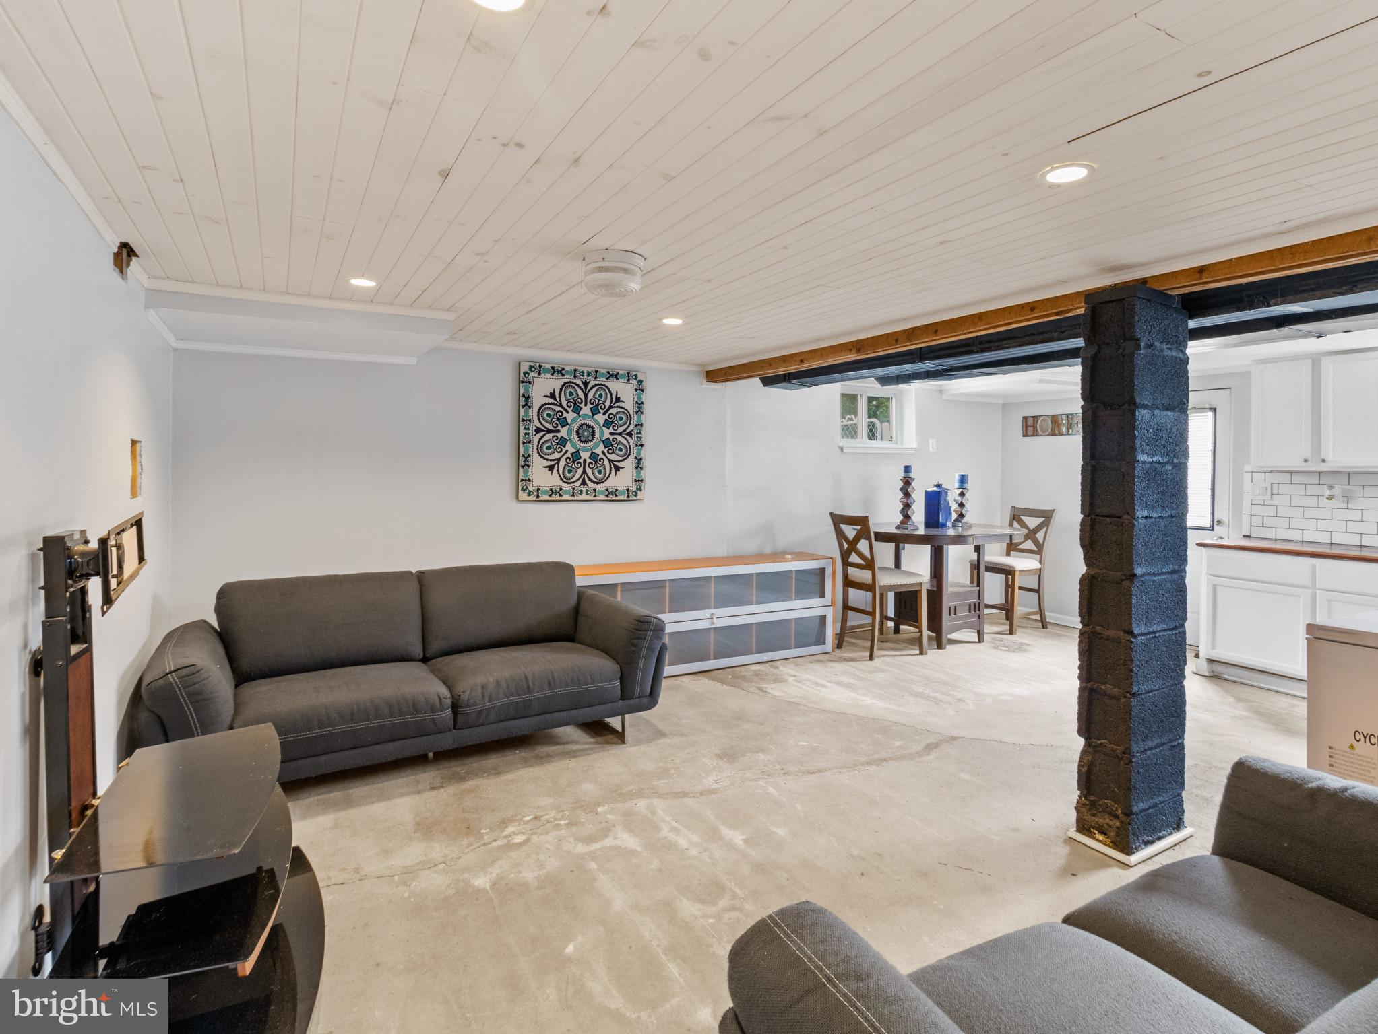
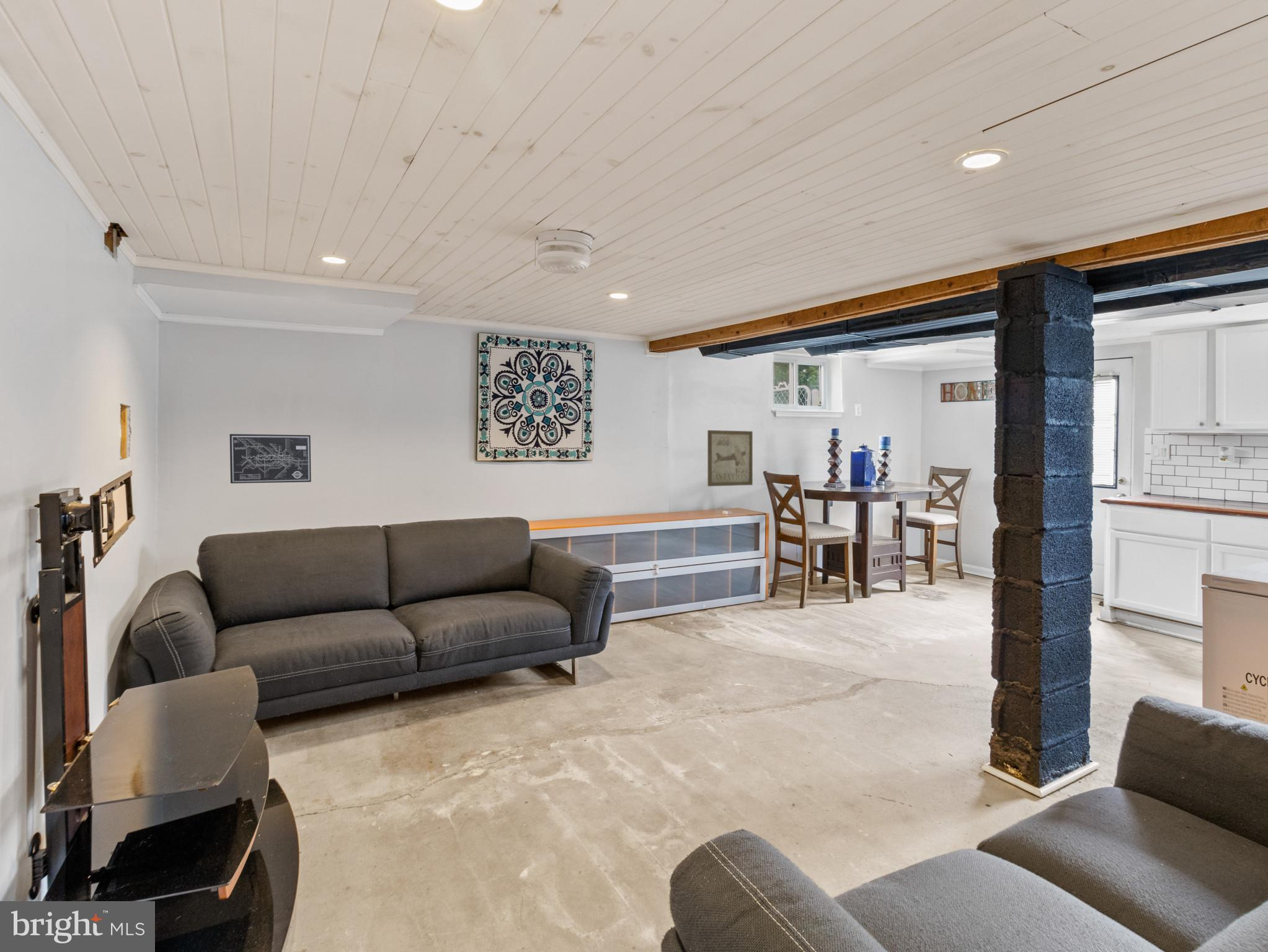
+ wall art (271, 459)
+ wall art (730, 458)
